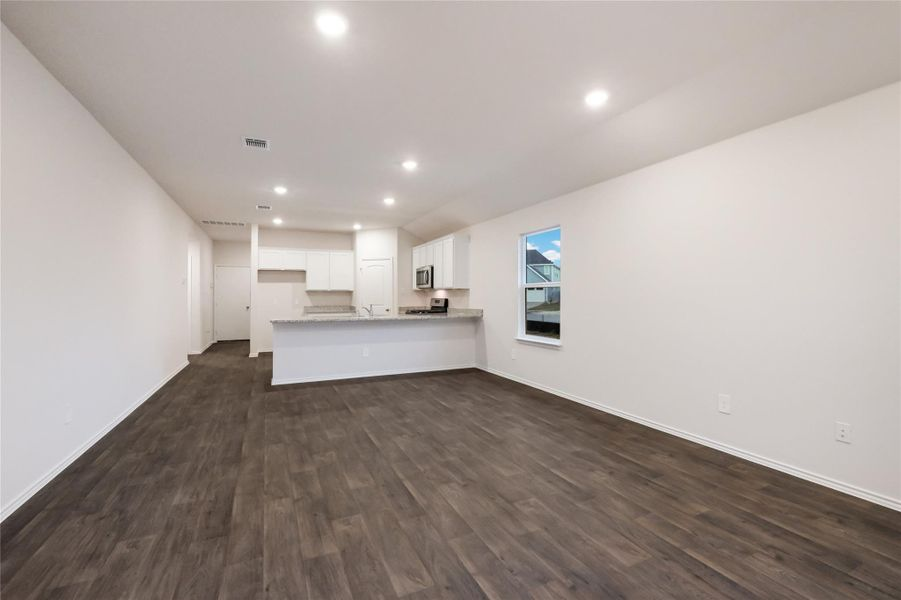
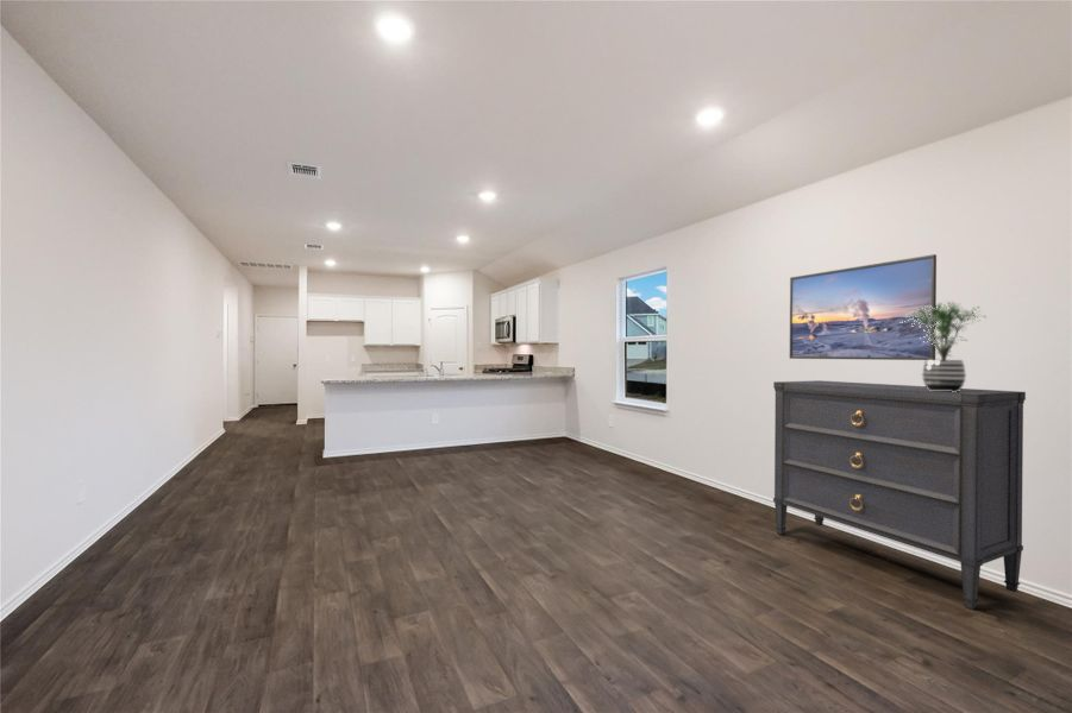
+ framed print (853, 313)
+ dresser (880, 472)
+ potted plant (942, 345)
